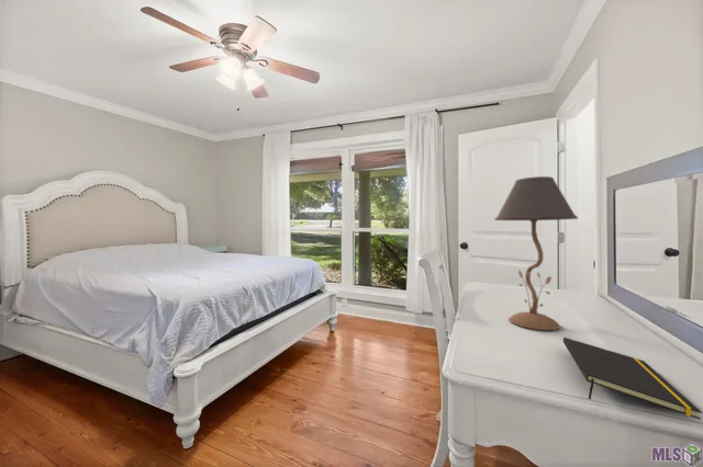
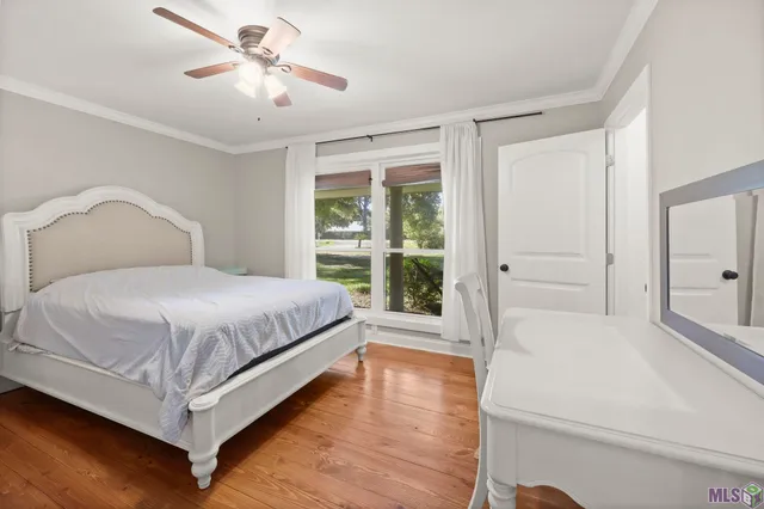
- notepad (617, 369)
- table lamp (537, 251)
